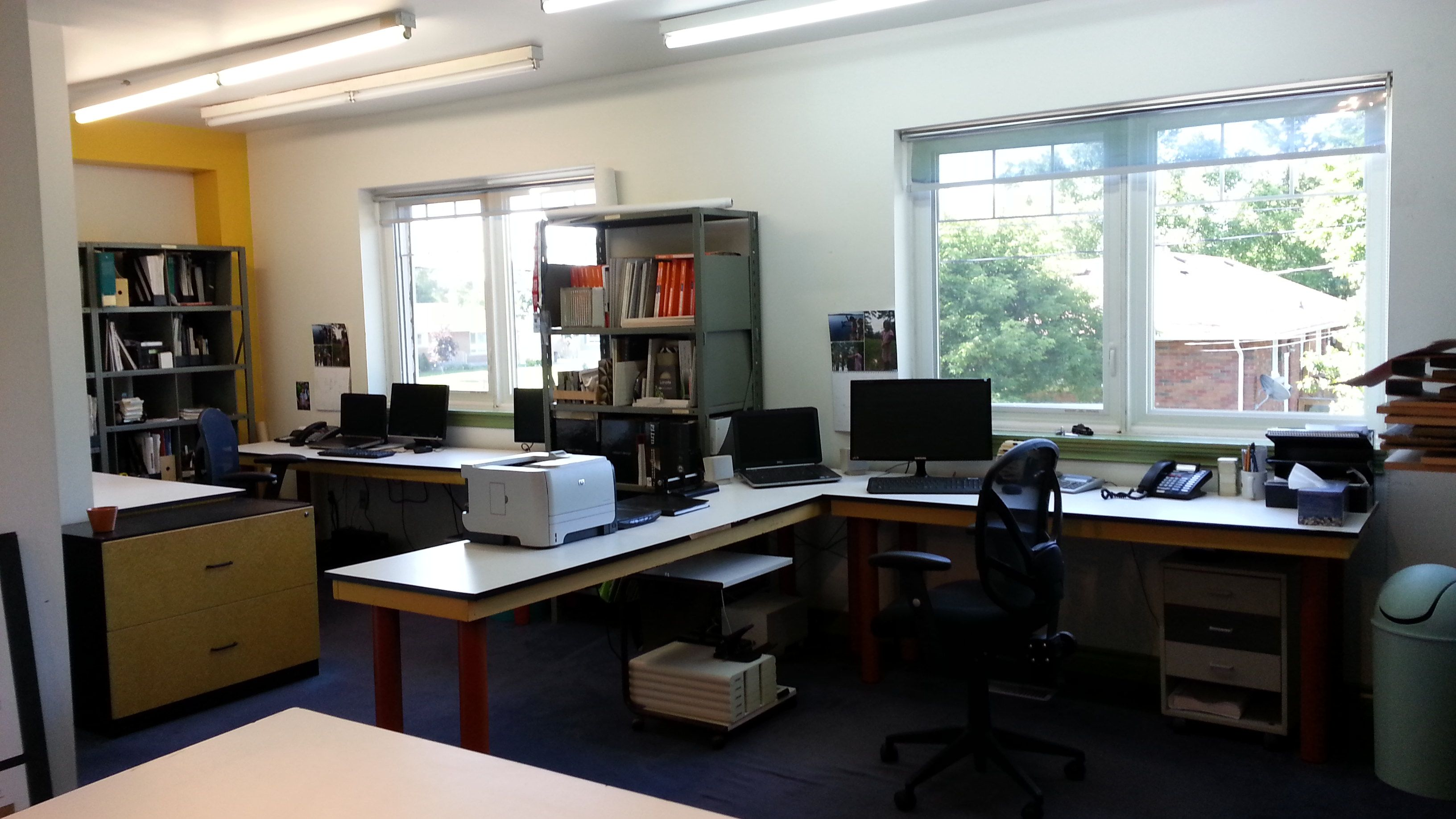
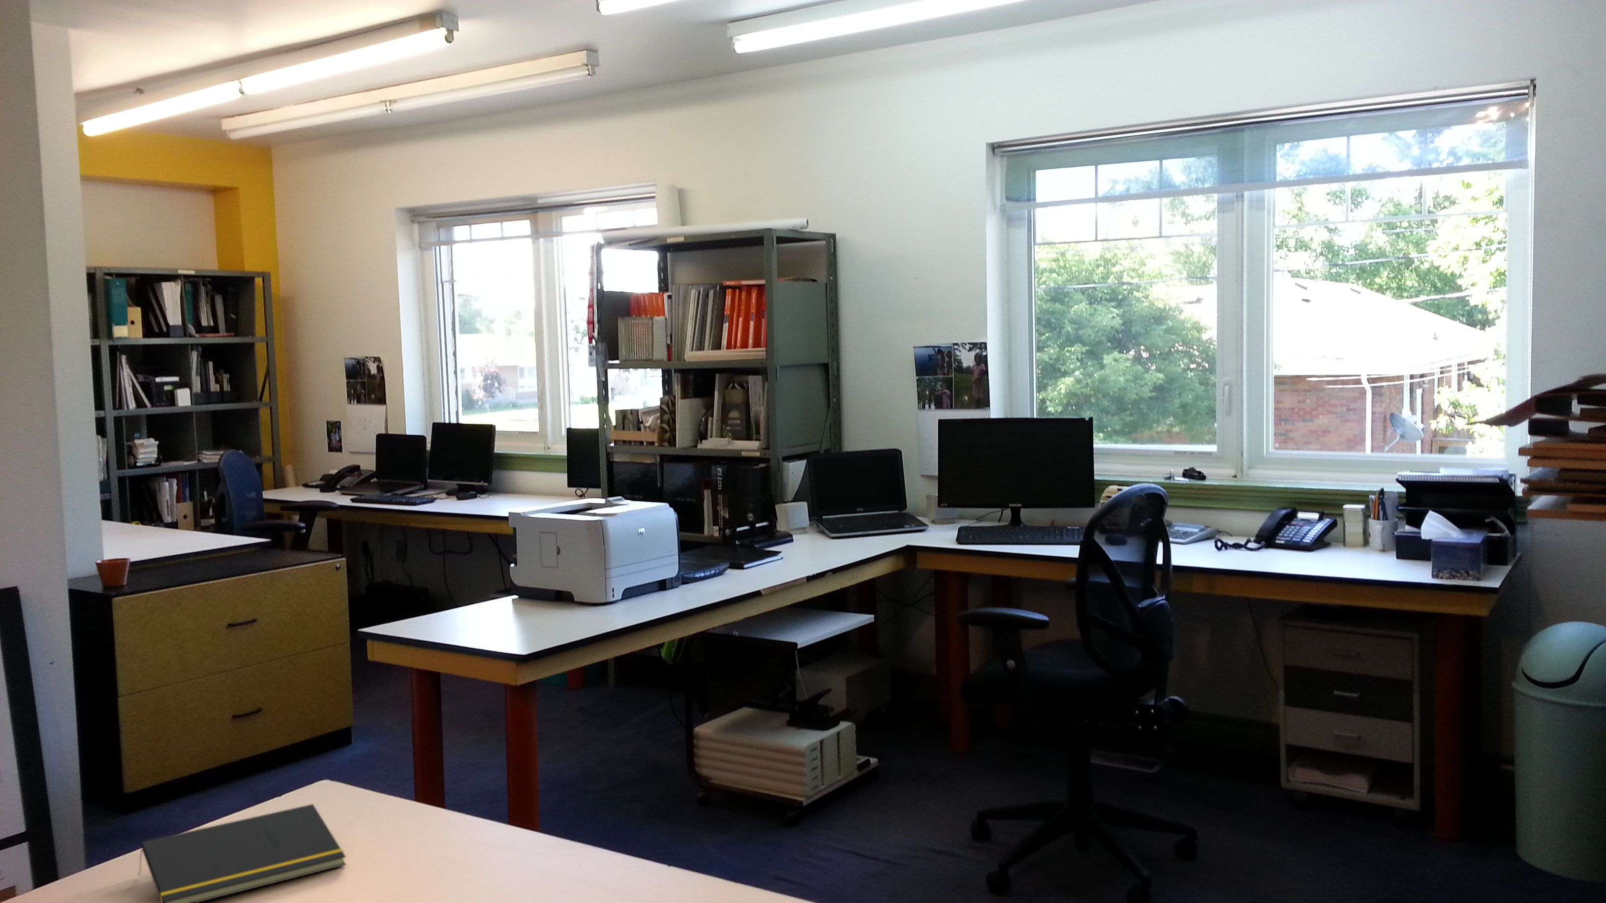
+ notepad (244, 853)
